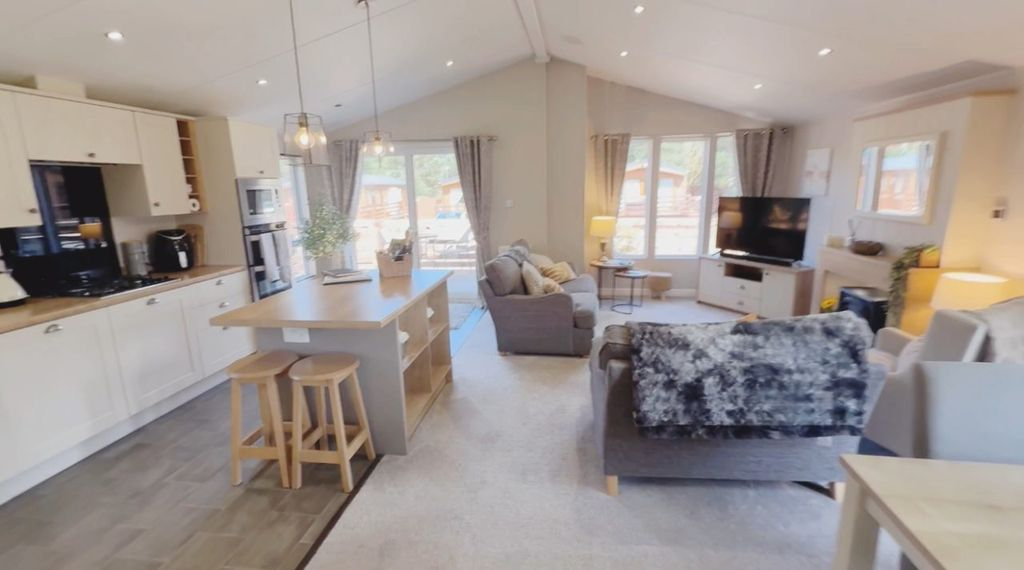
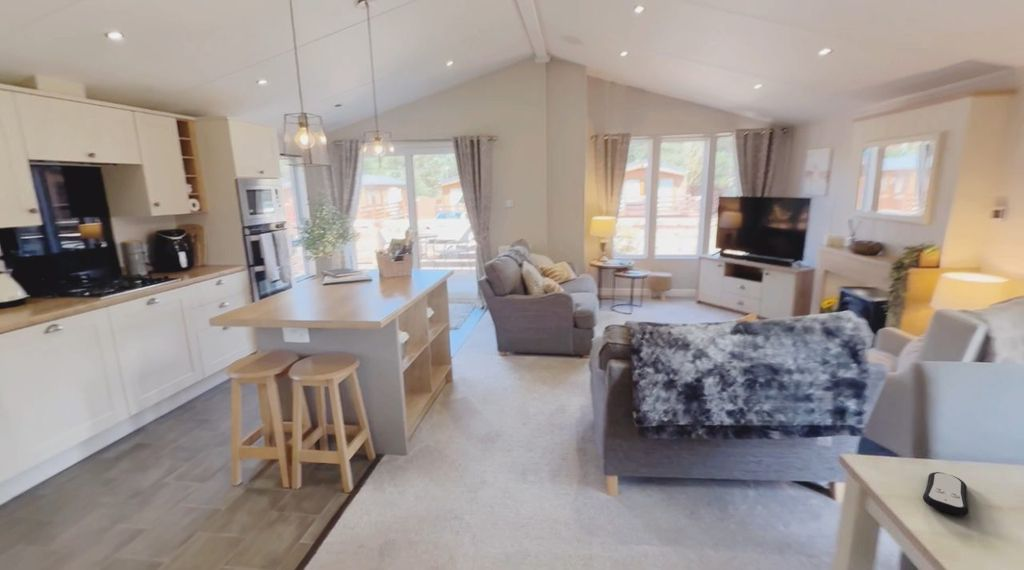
+ remote control (946, 491)
